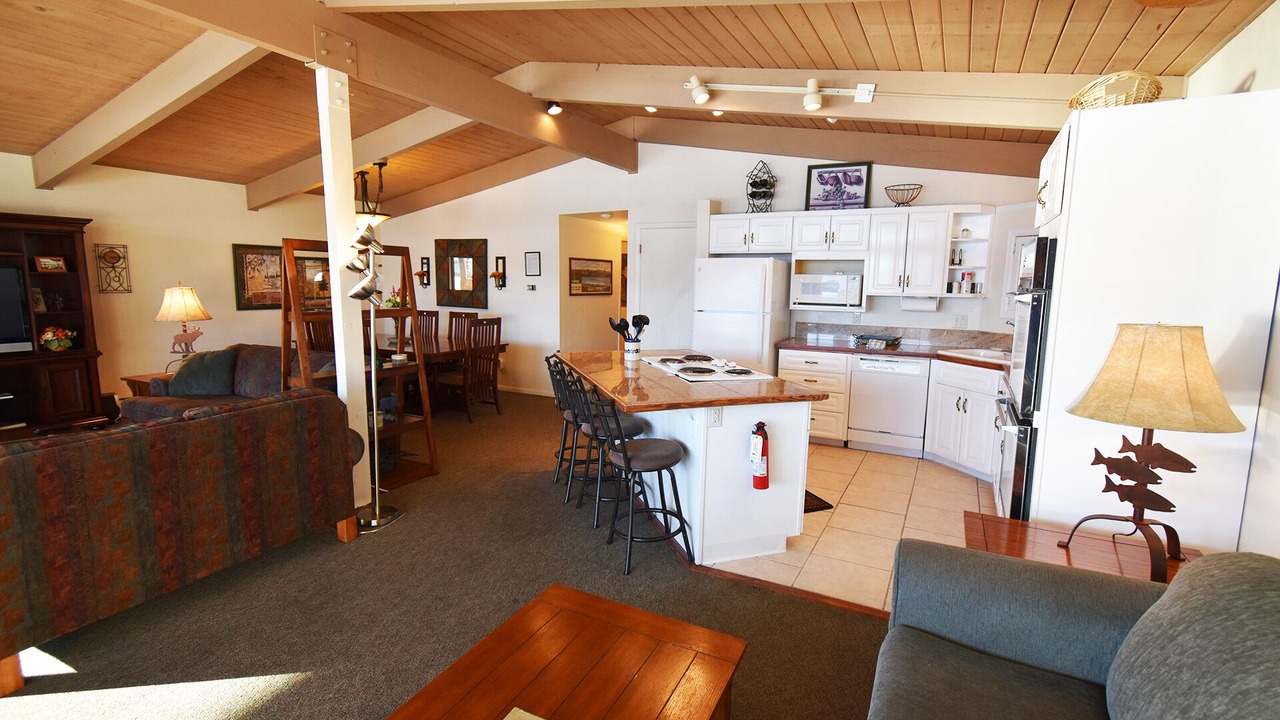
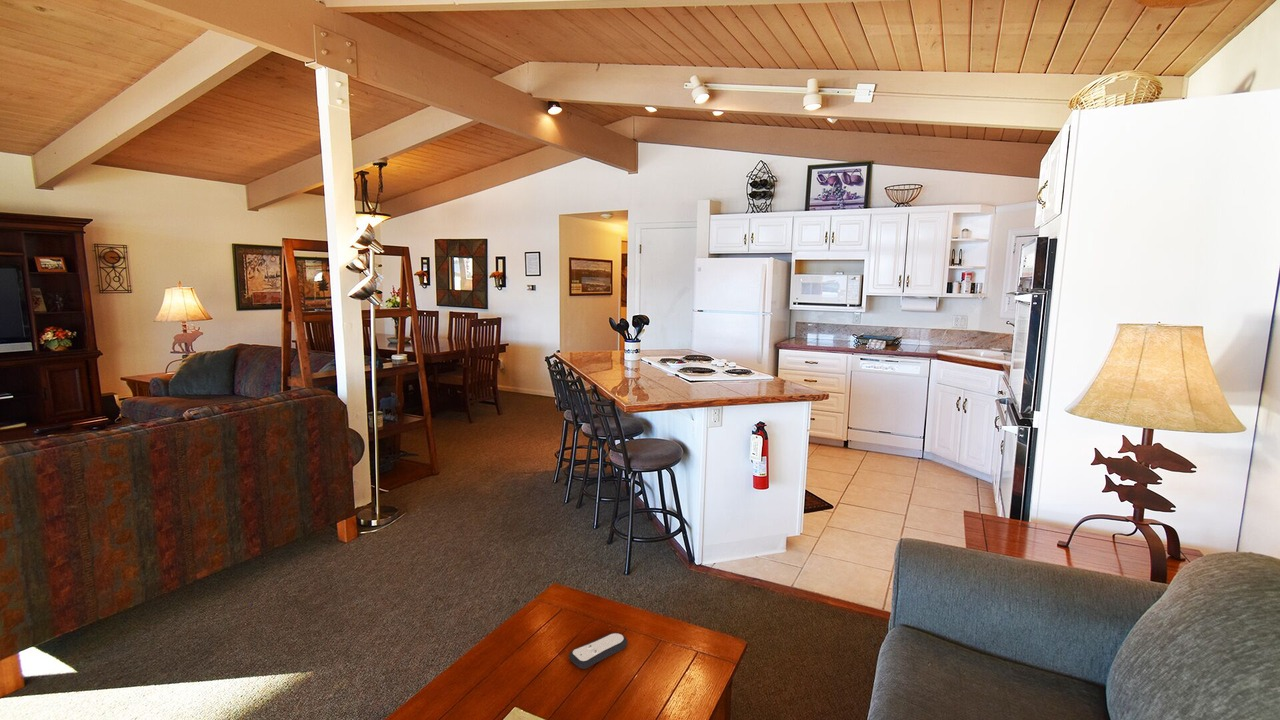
+ remote control (599, 648)
